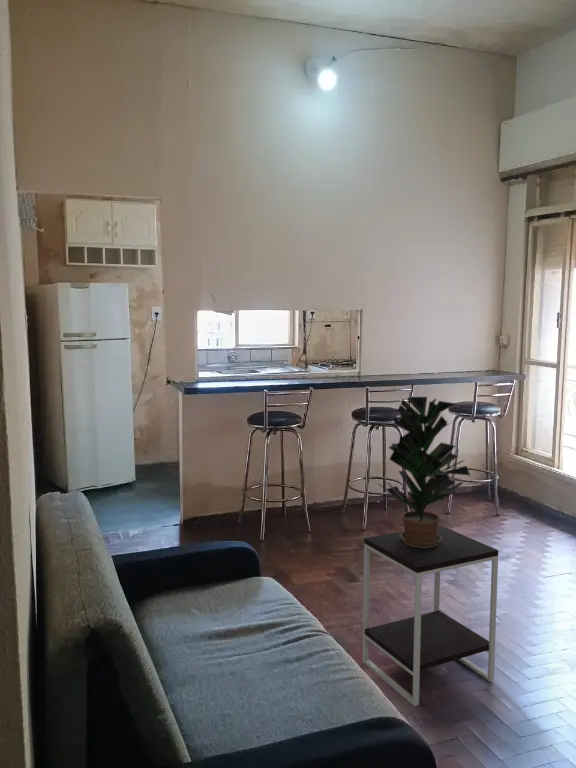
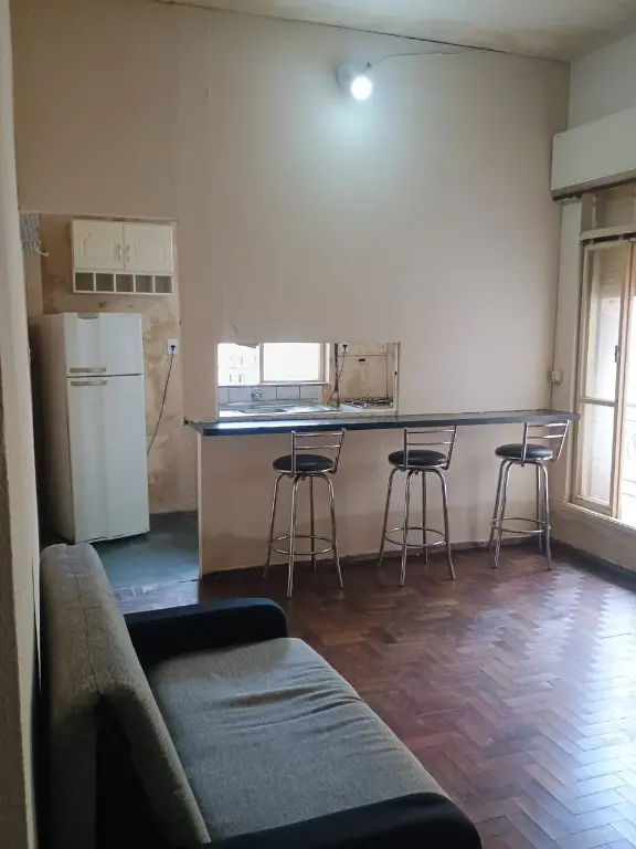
- potted plant (429, 471)
- side table (428, 613)
